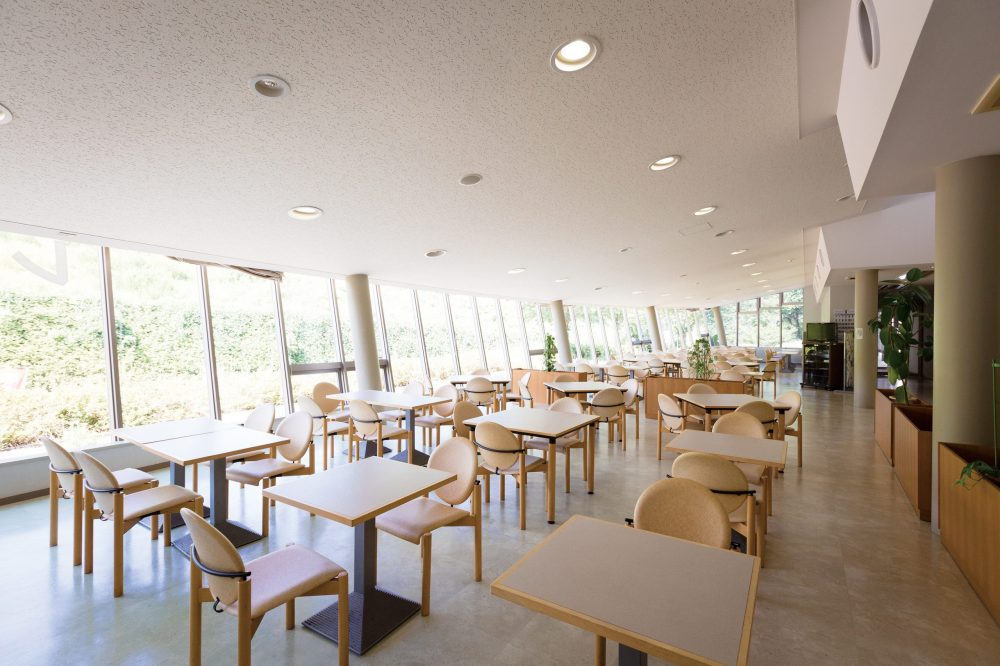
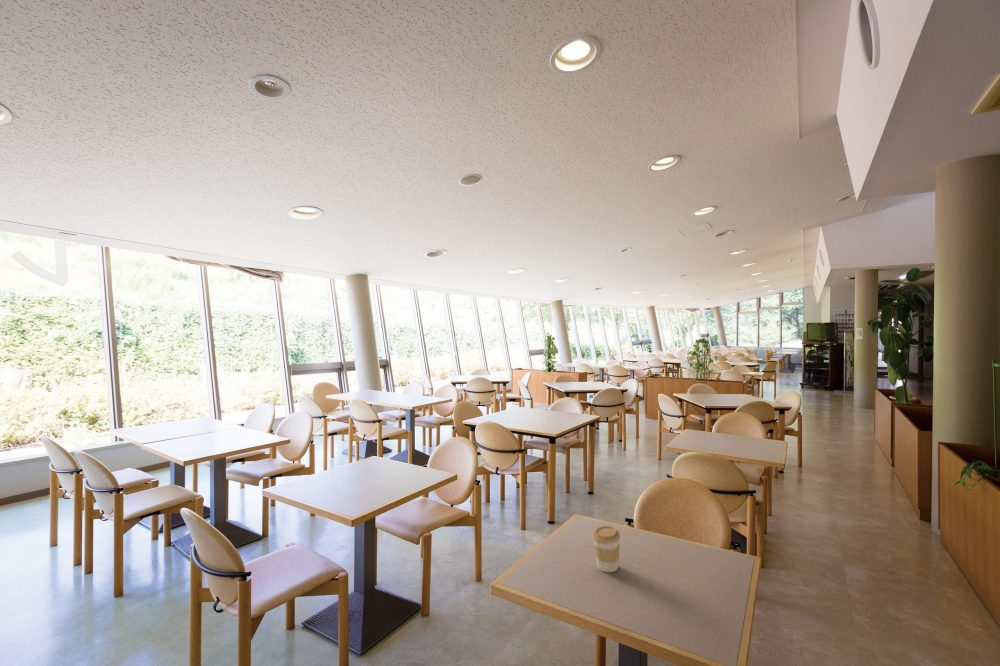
+ coffee cup (606, 548)
